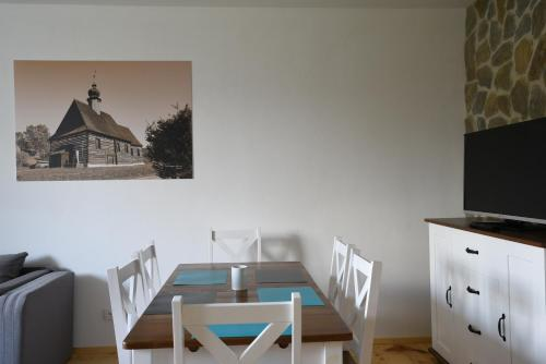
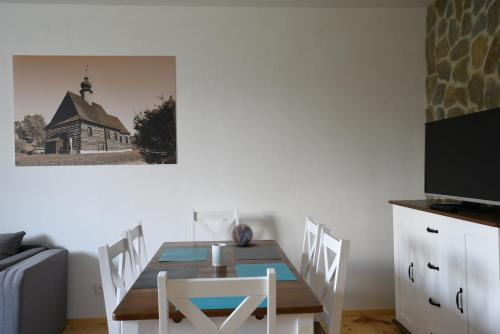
+ decorative orb (242, 234)
